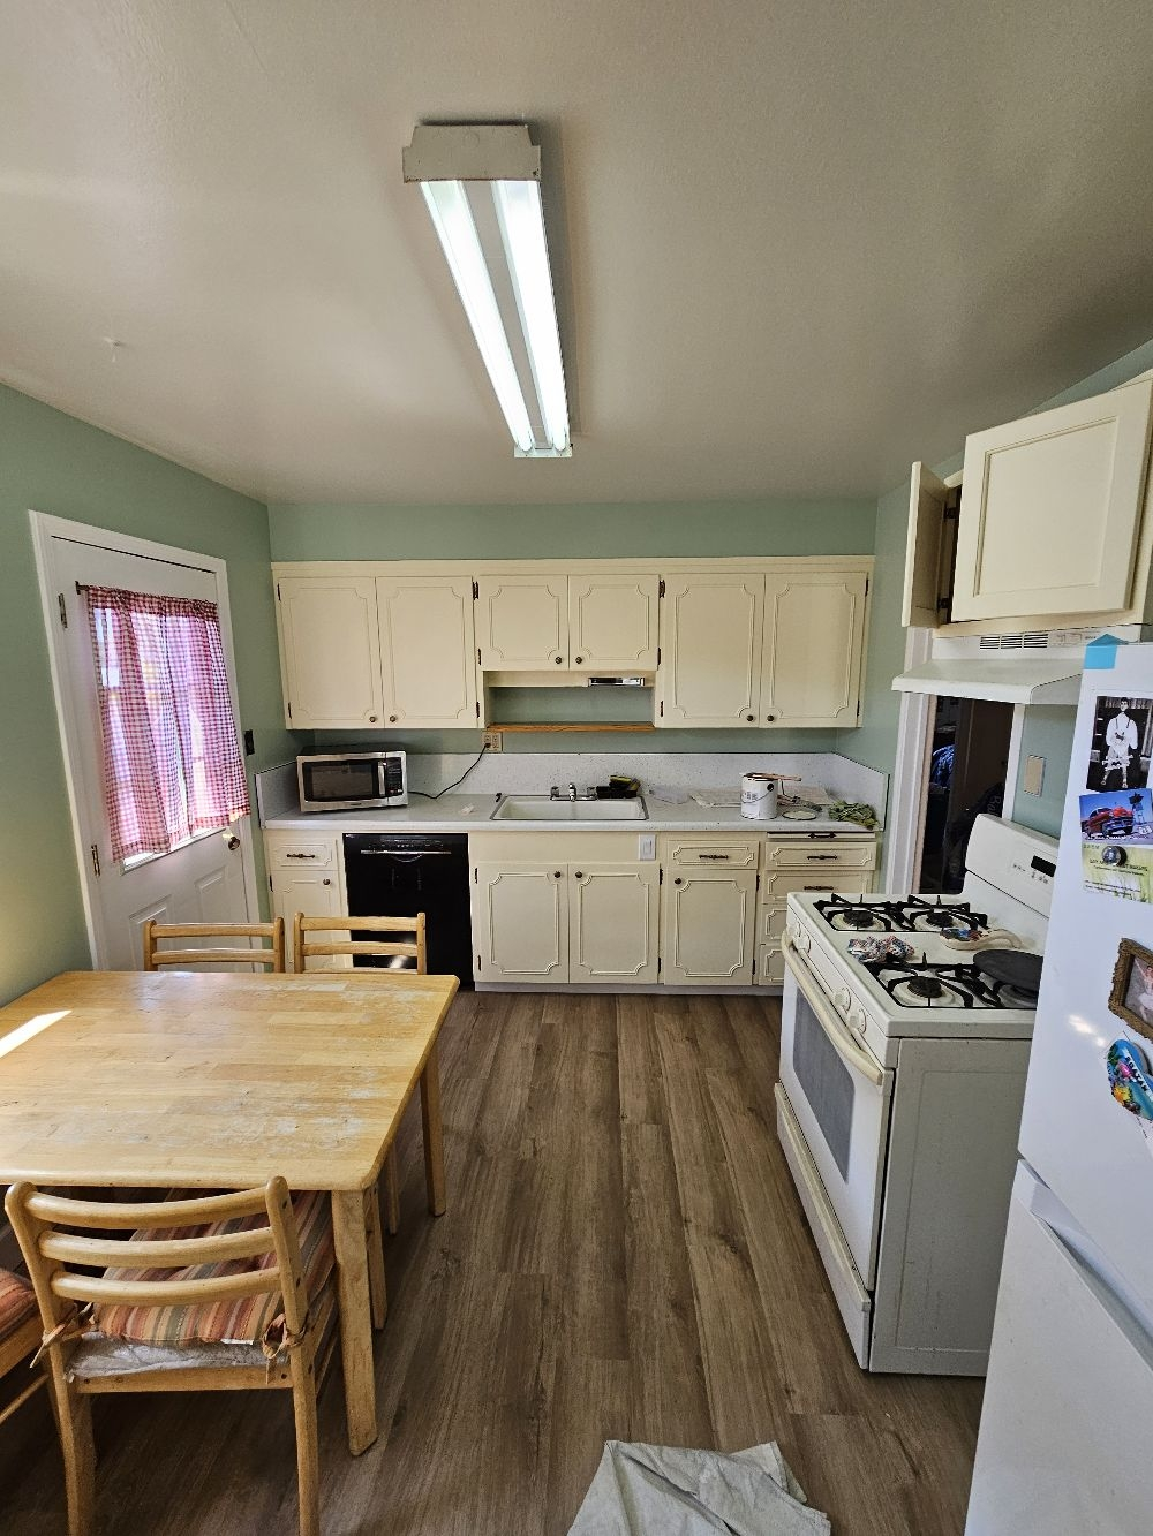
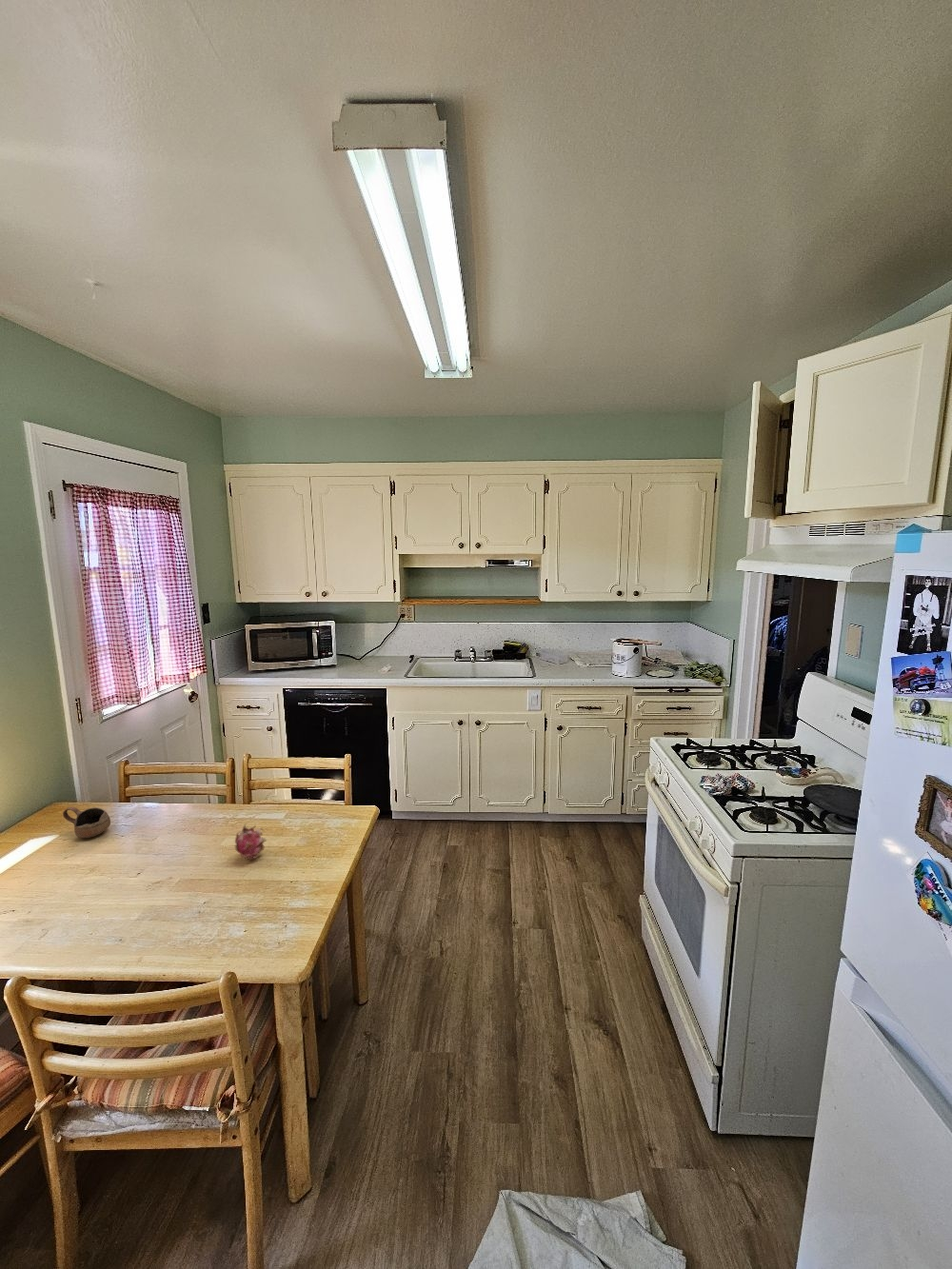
+ fruit (249, 840)
+ cup (89, 819)
